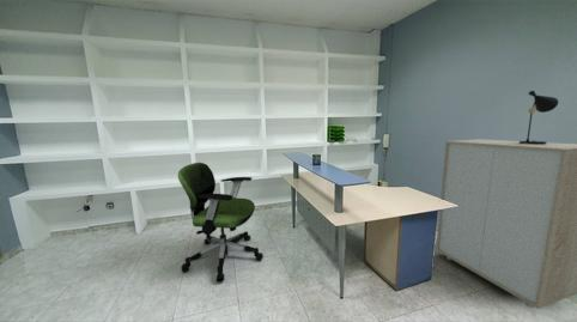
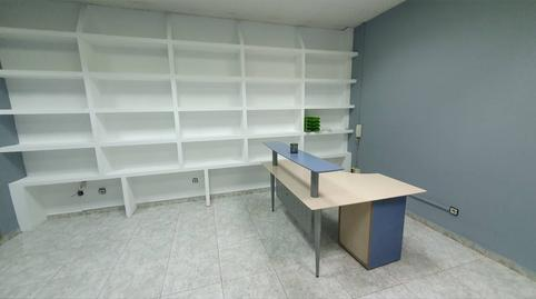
- storage cabinet (504, 212)
- table lamp (530, 117)
- office chair (224, 212)
